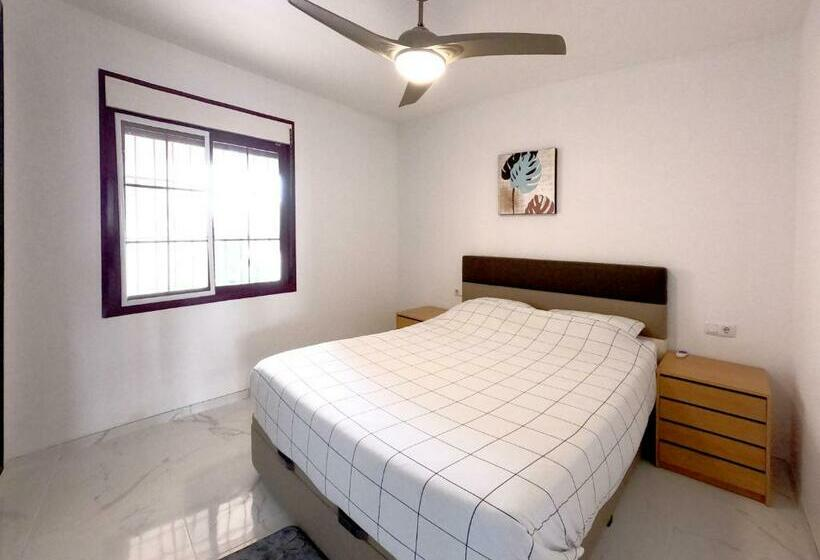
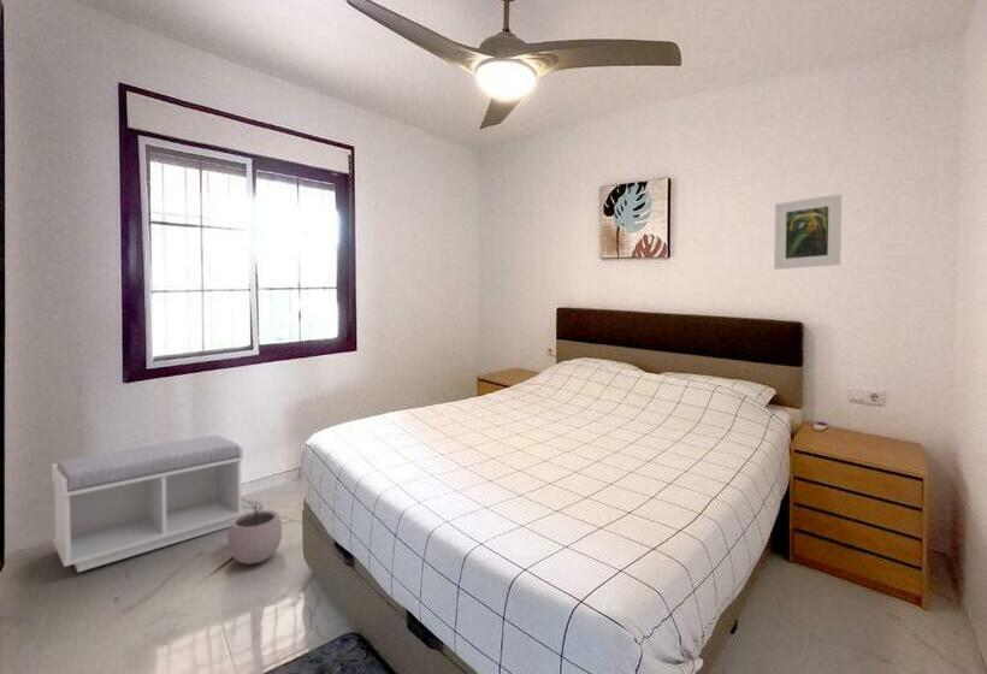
+ plant pot (255, 530)
+ bench (154, 493)
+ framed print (806, 232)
